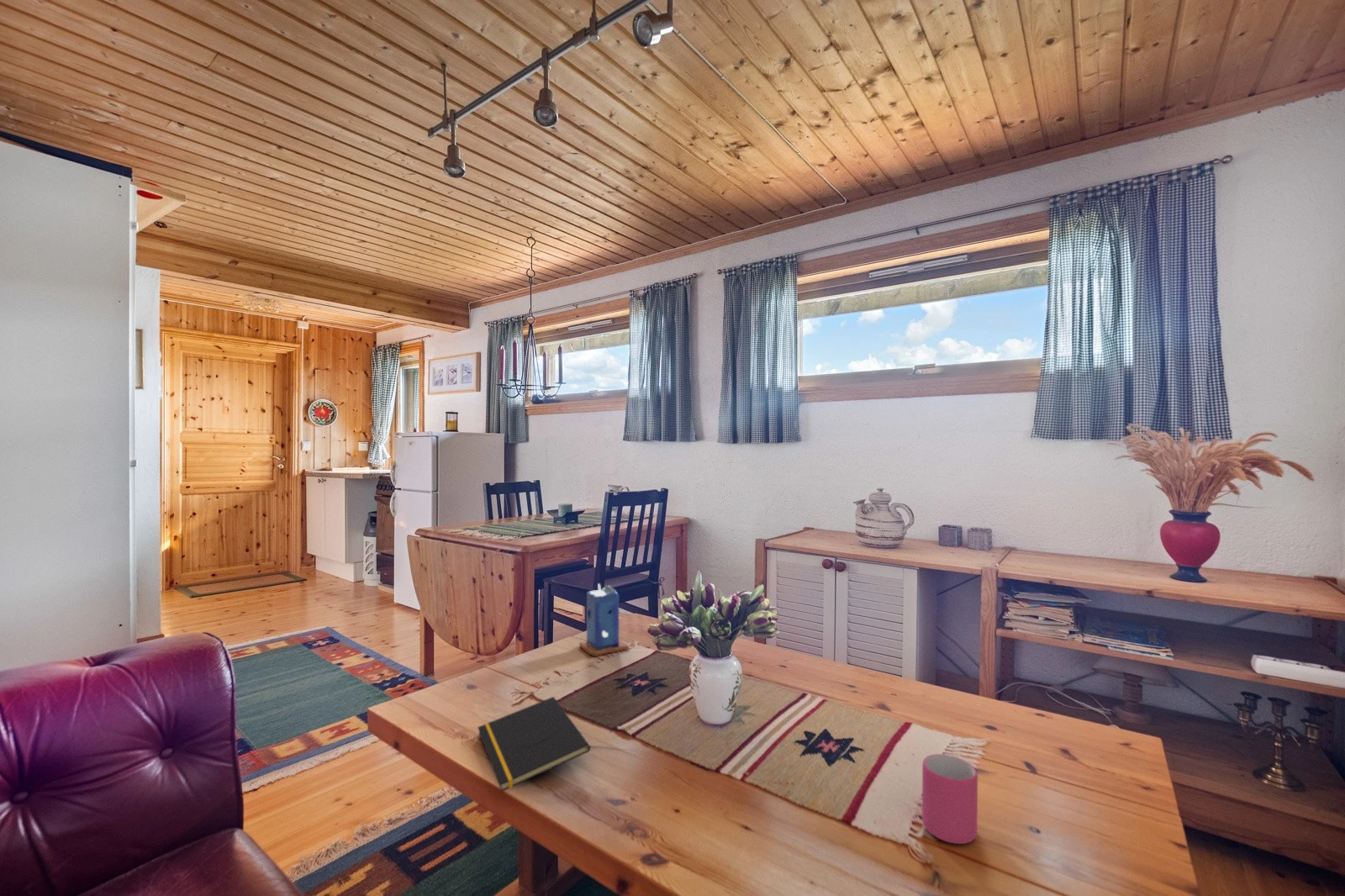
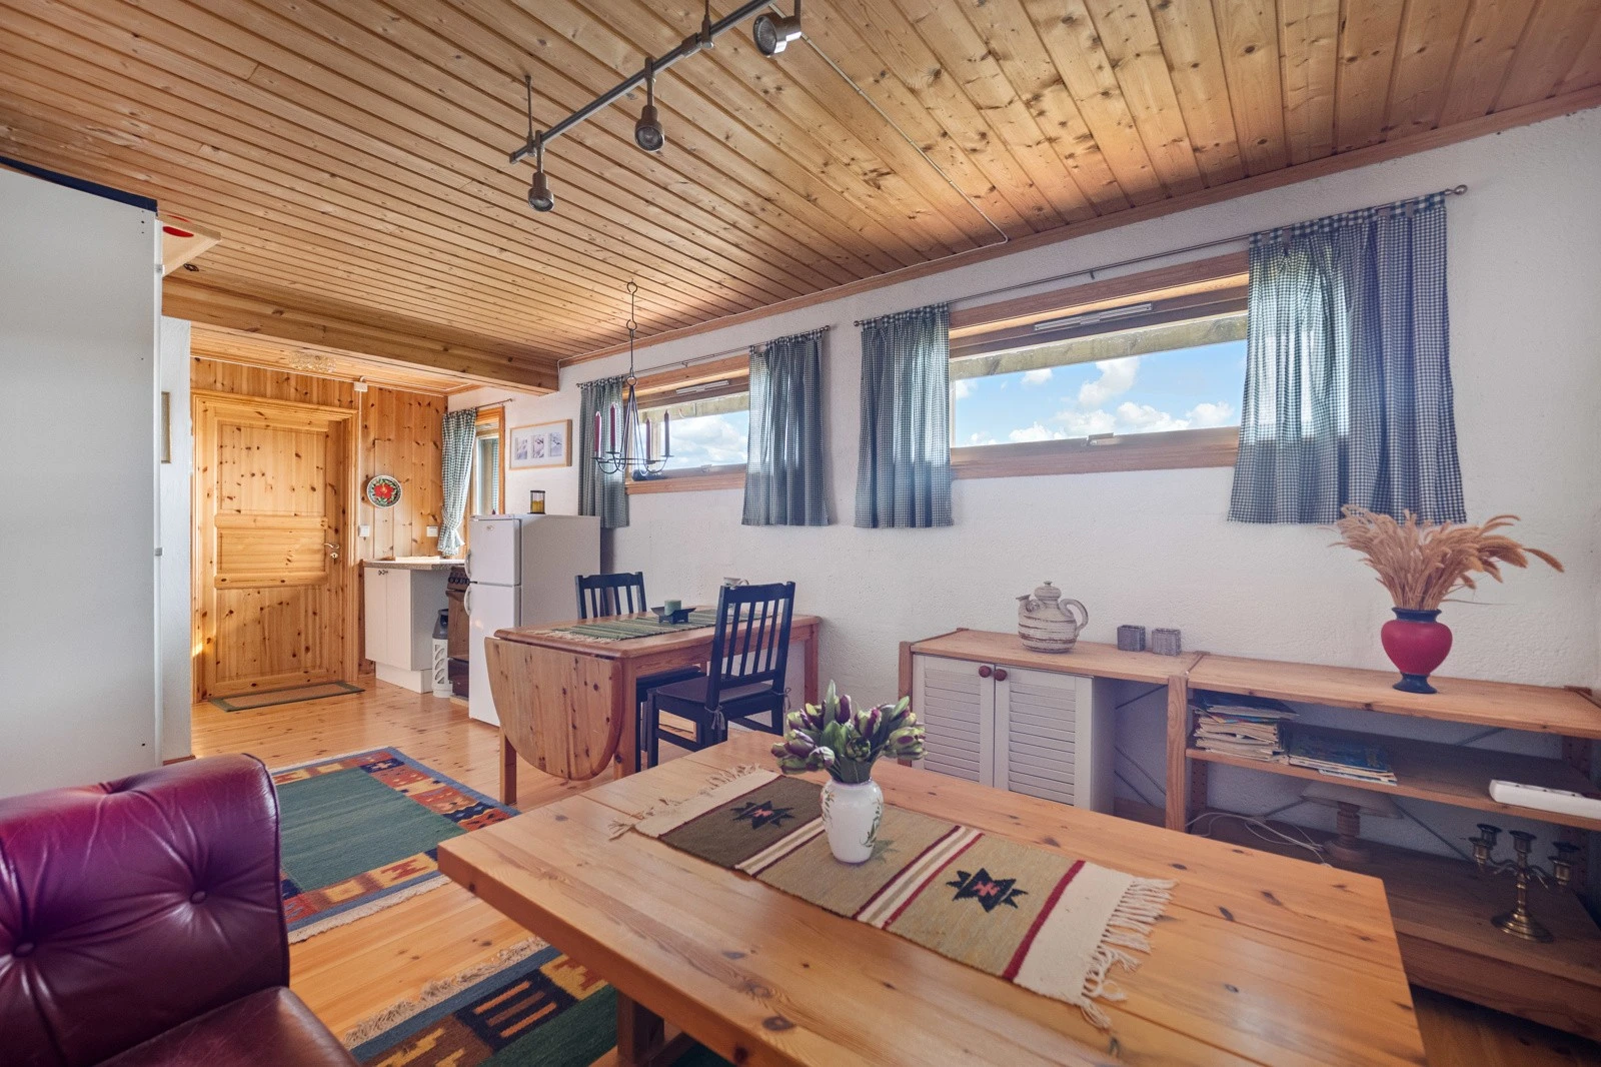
- candle (604, 615)
- notepad (530, 738)
- mug (954, 795)
